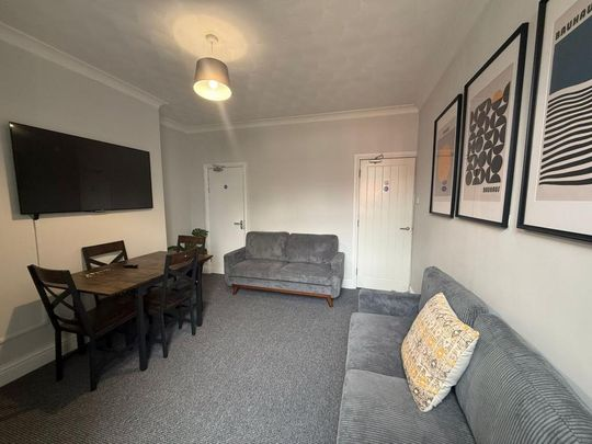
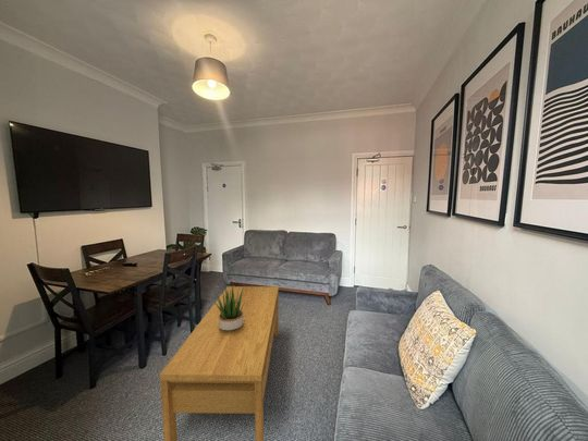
+ potted plant (230, 306)
+ coffee table (238, 346)
